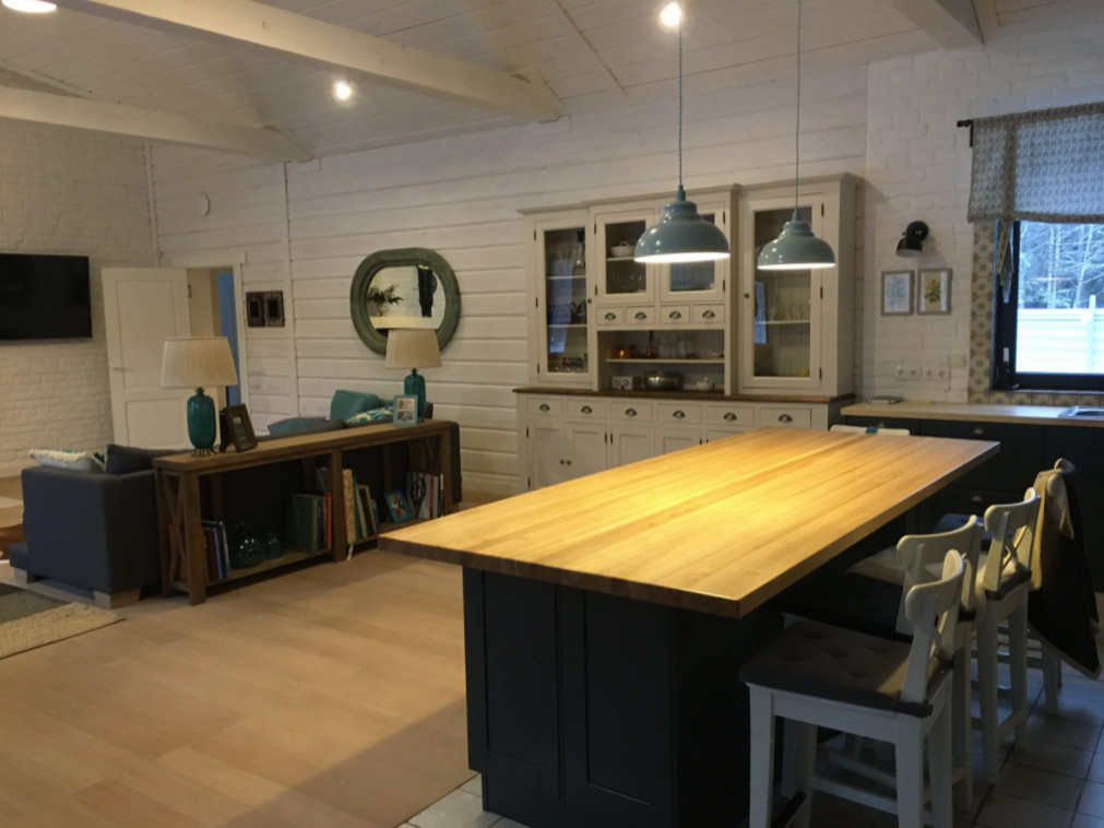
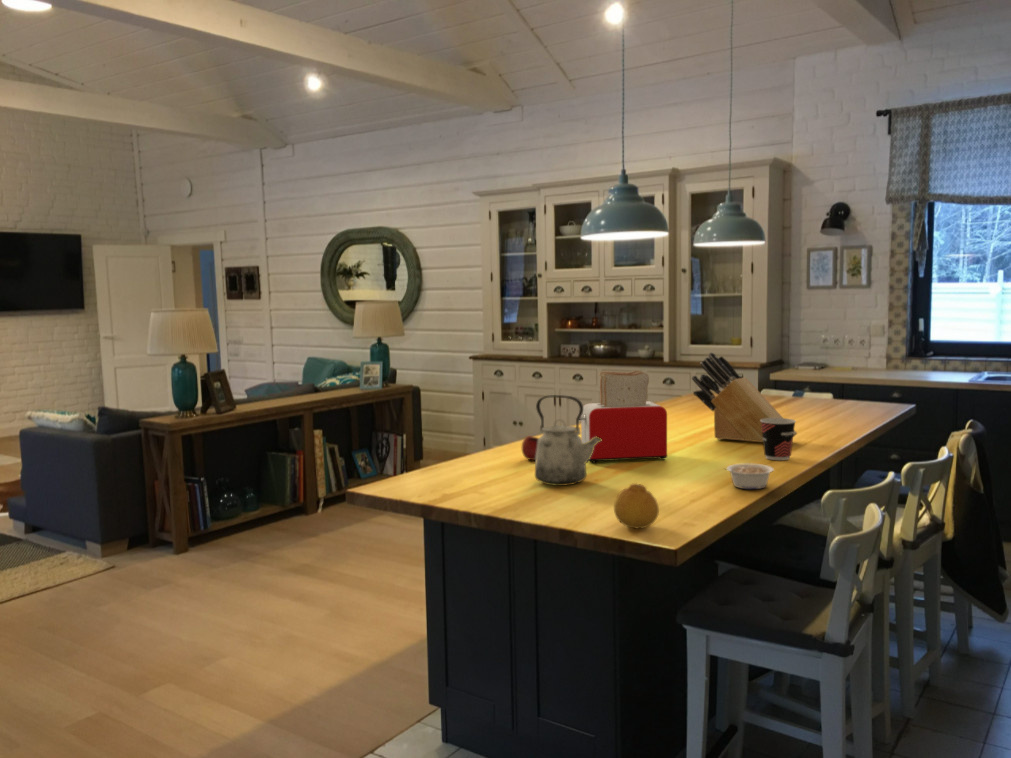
+ legume (749, 475)
+ toaster (620, 415)
+ fruit (533, 447)
+ cup (777, 439)
+ knife block (742, 396)
+ fruit (636, 505)
+ kettle (568, 439)
